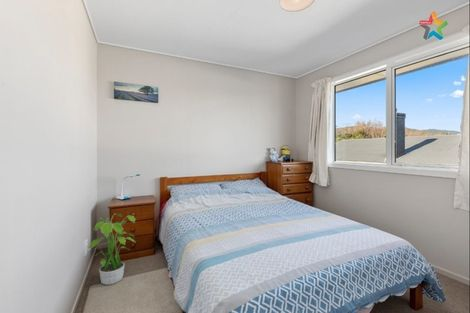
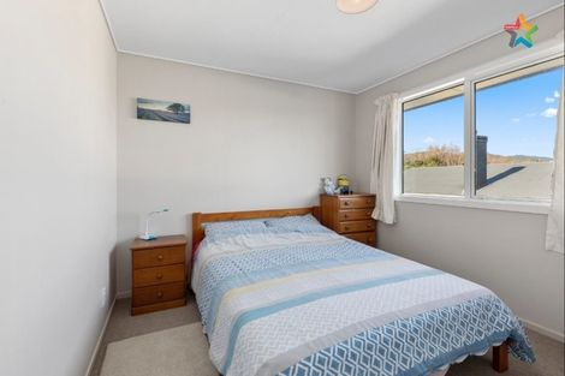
- potted plant (112, 248)
